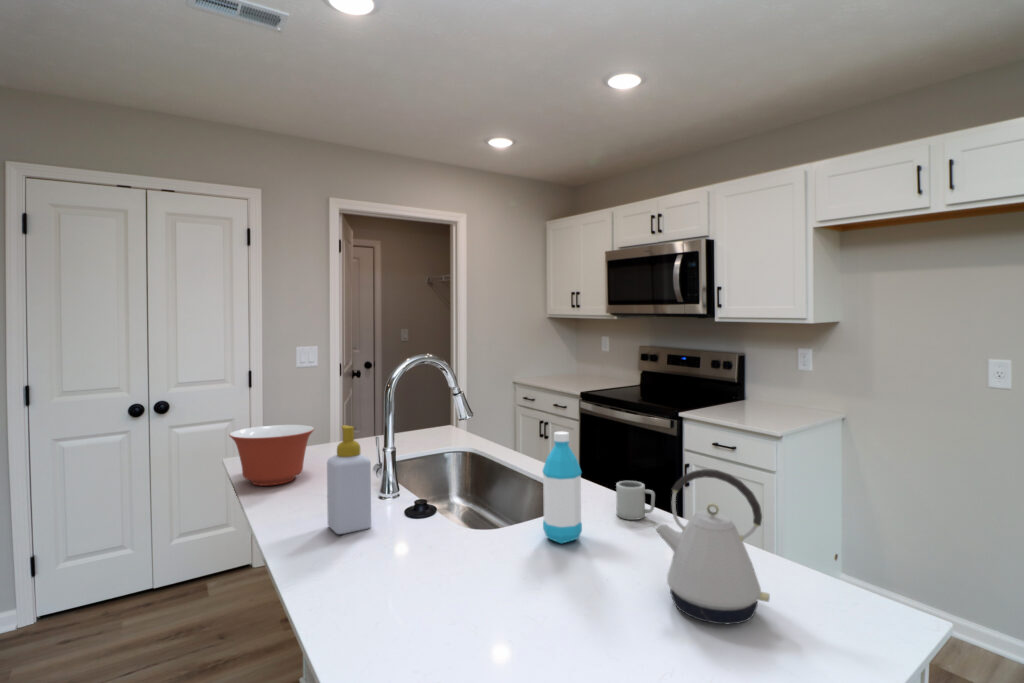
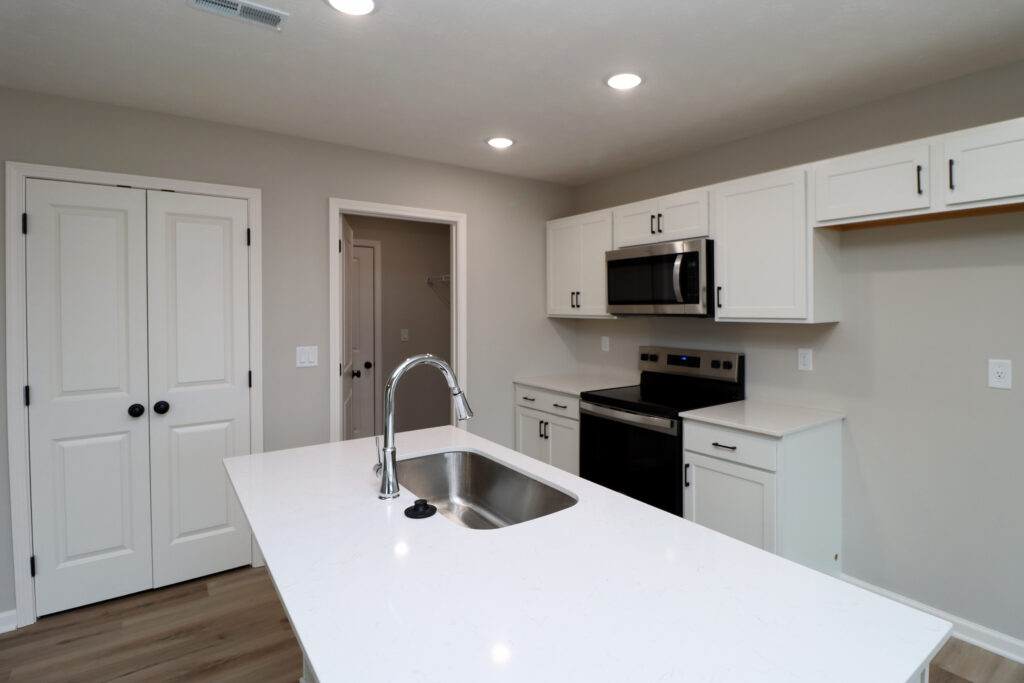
- mixing bowl (273, 455)
- soap bottle (348, 477)
- water bottle (562, 485)
- kettle (708, 538)
- cup (635, 500)
